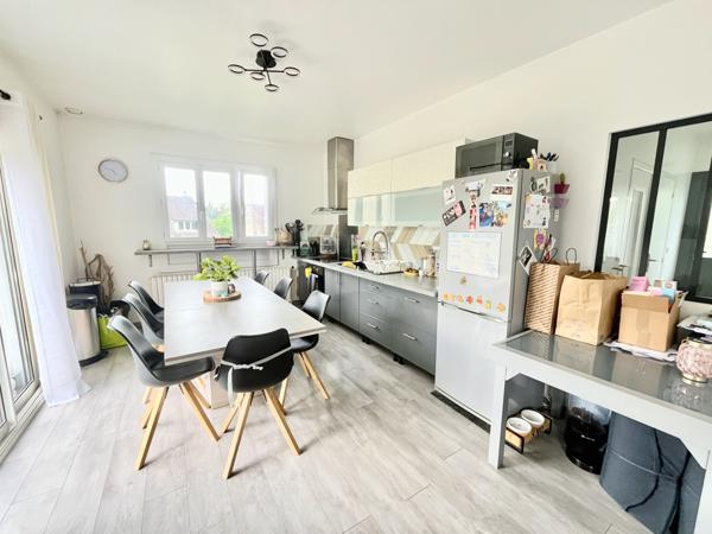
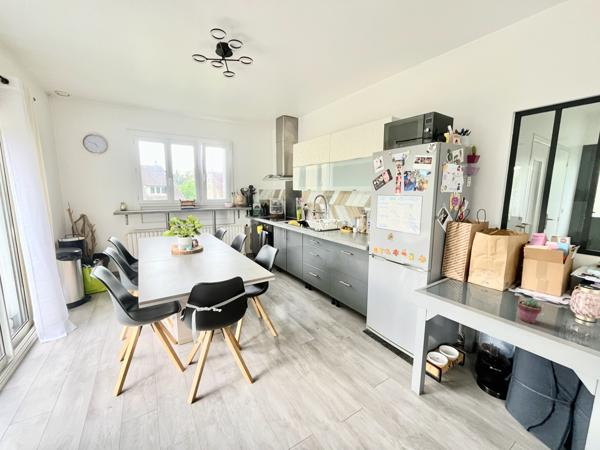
+ potted succulent (529, 309)
